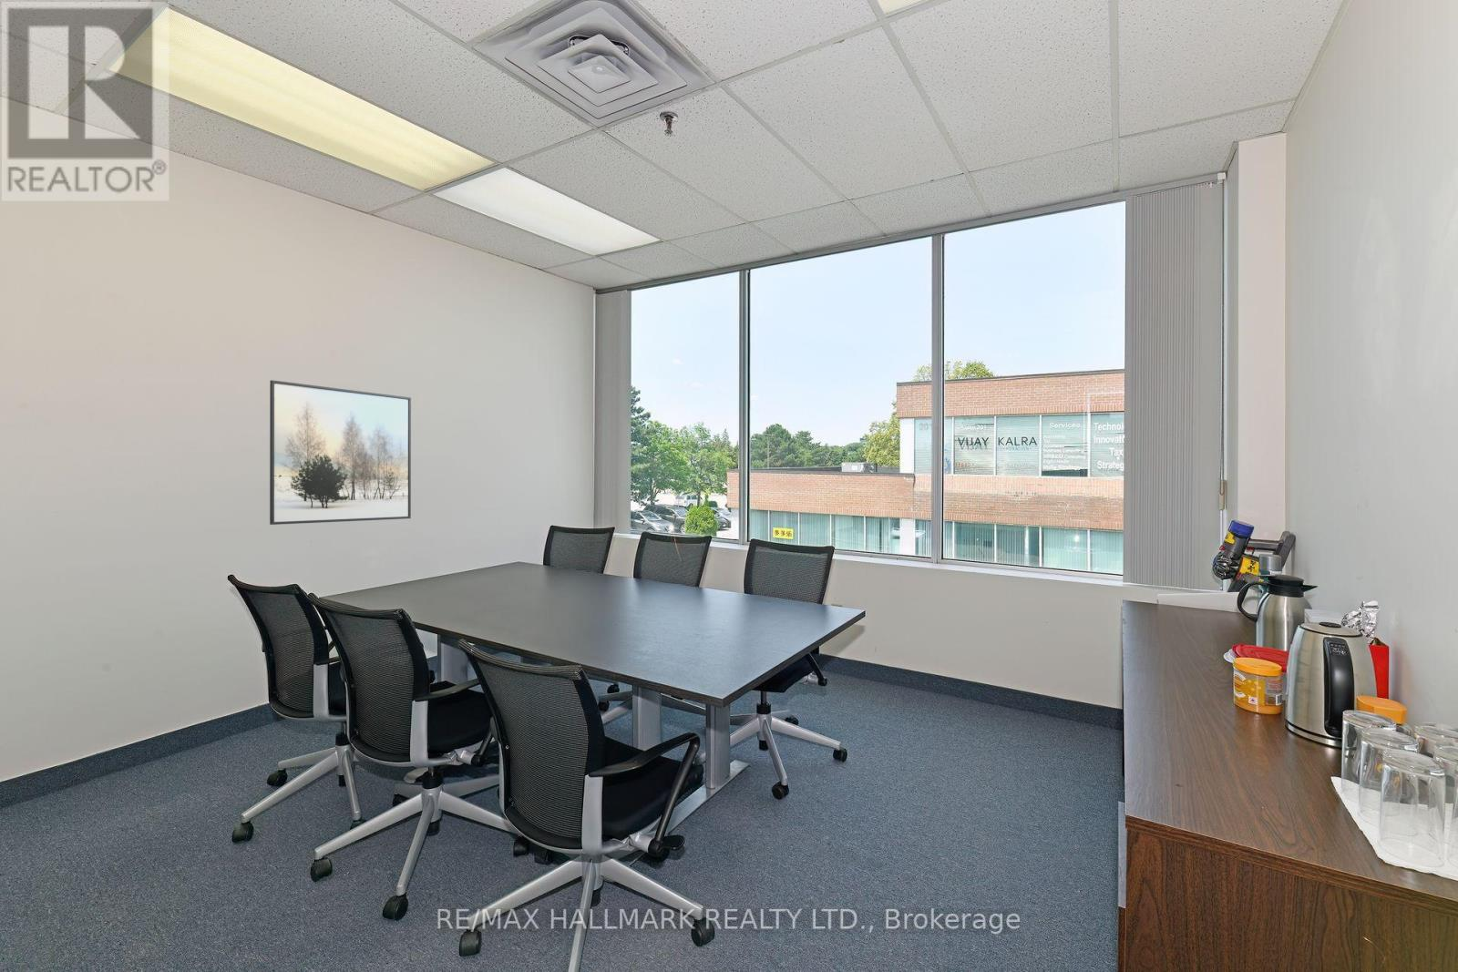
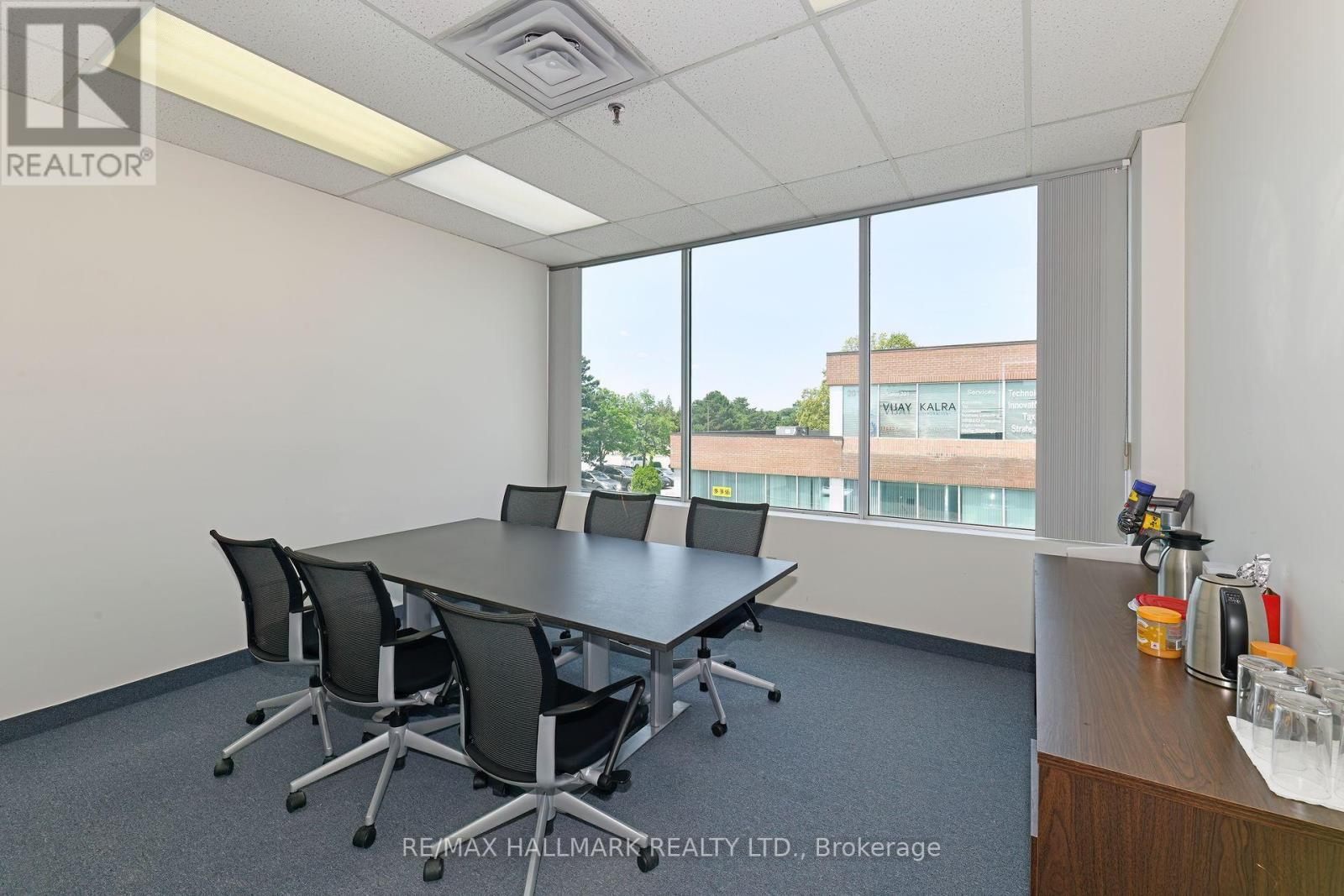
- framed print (346, 456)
